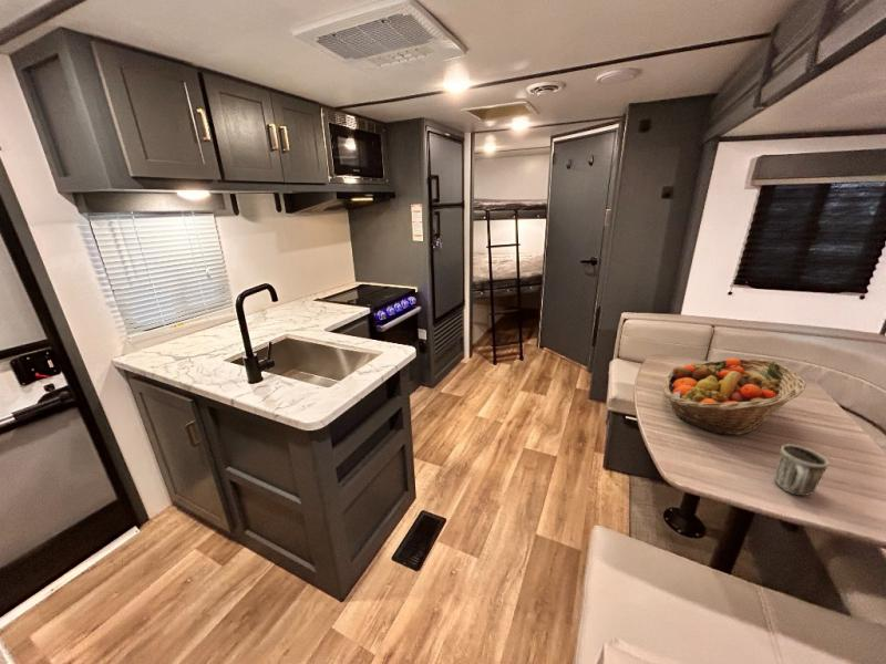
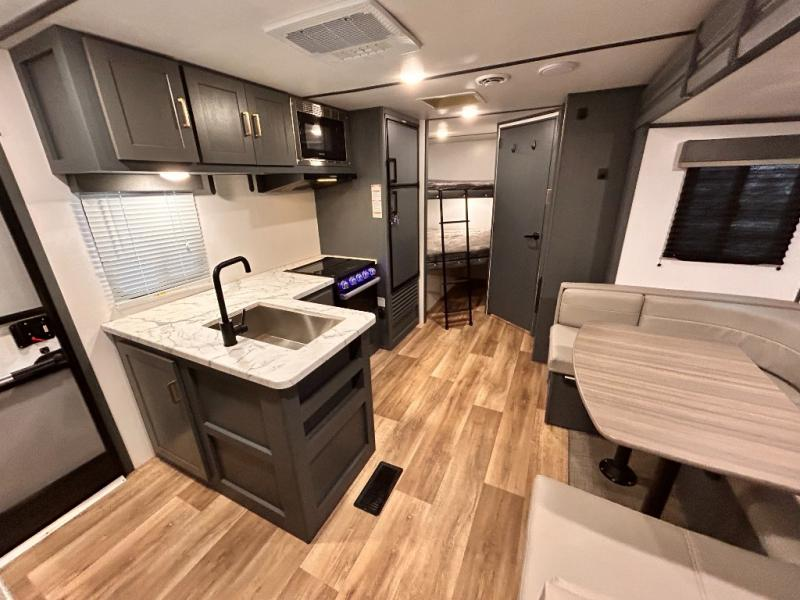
- fruit basket (724, 390)
- mug (800, 475)
